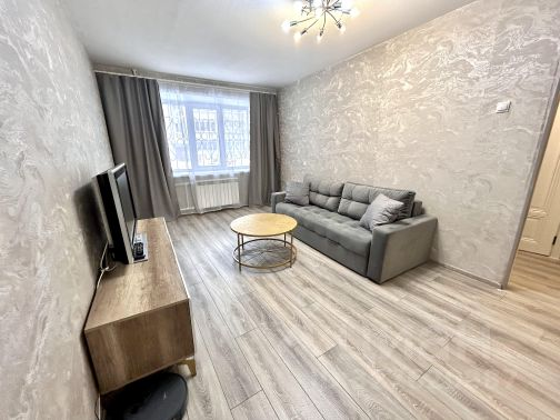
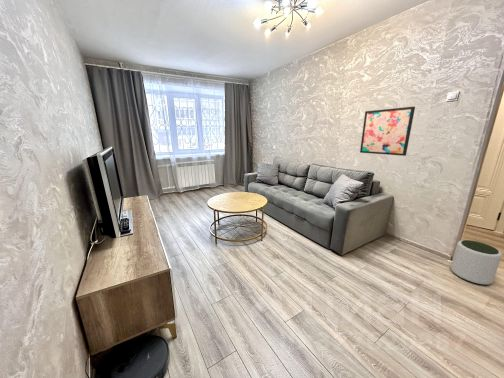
+ wall art (384, 132)
+ plant pot (474, 261)
